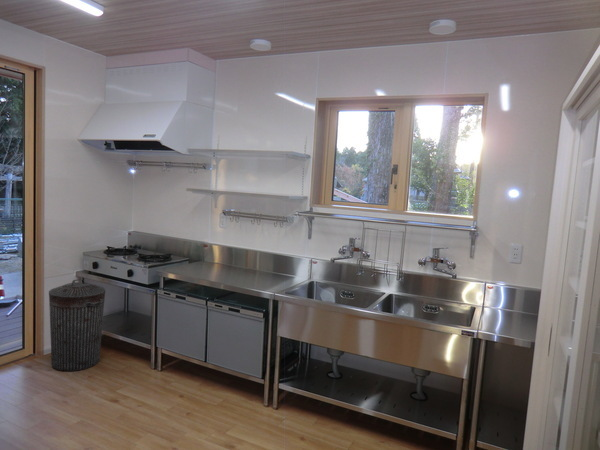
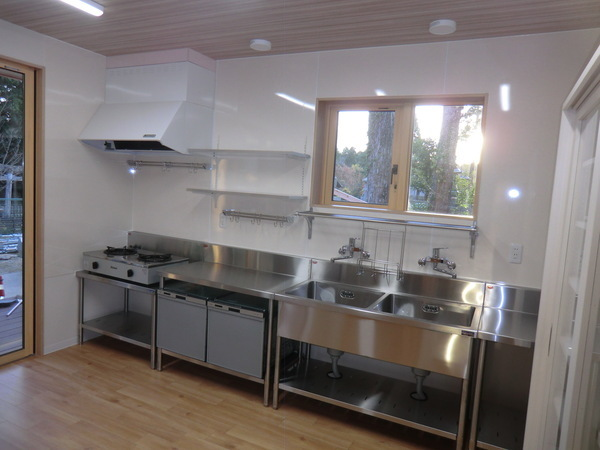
- trash can (77, 321)
